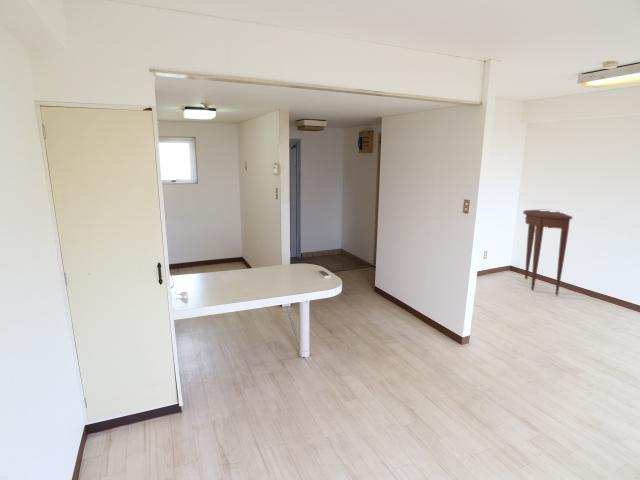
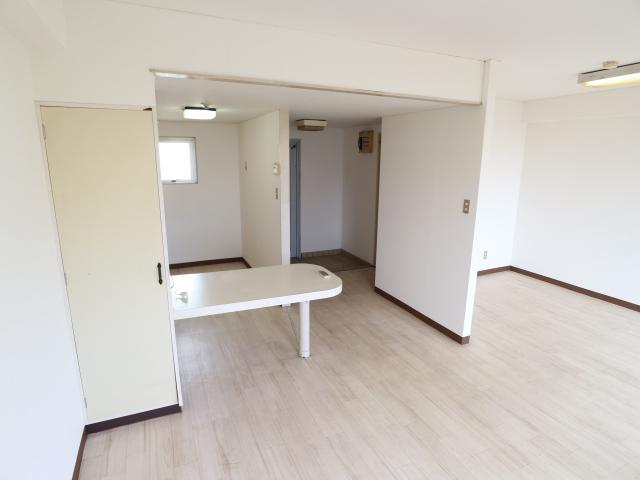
- console table (538, 249)
